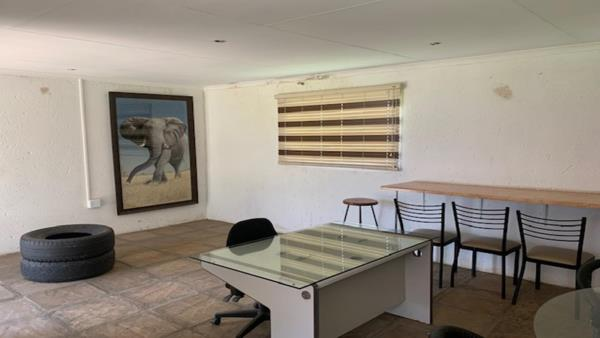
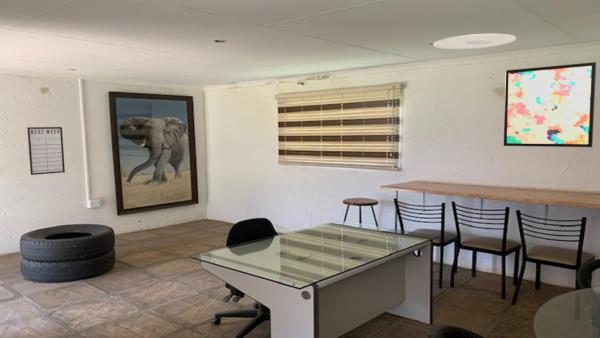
+ wall art (546, 106)
+ writing board (46, 150)
+ ceiling light (473, 38)
